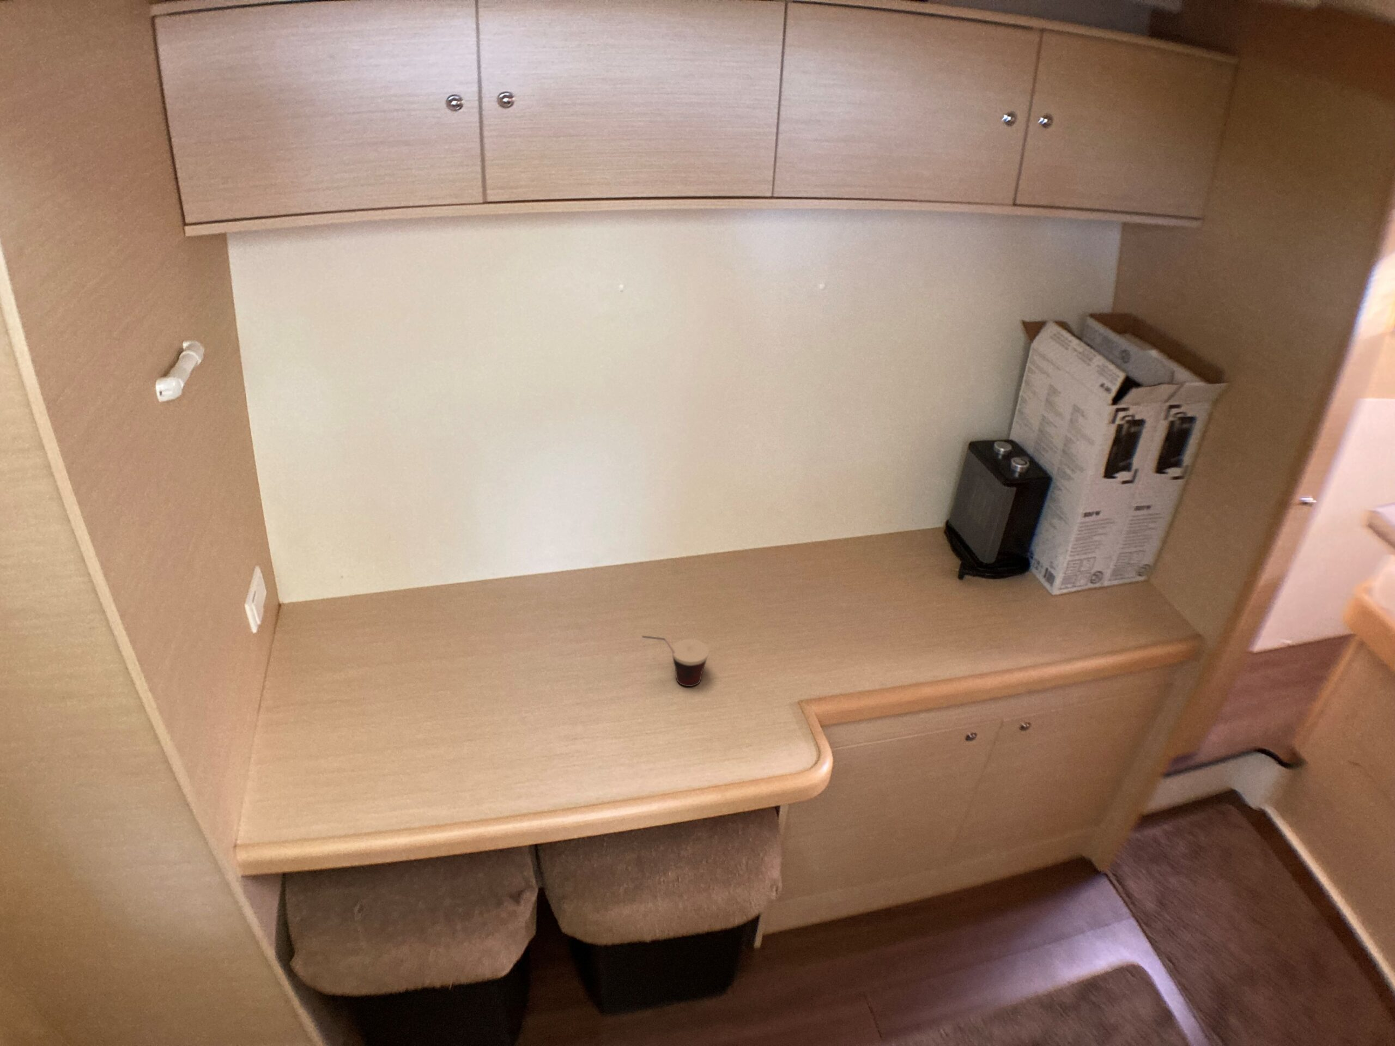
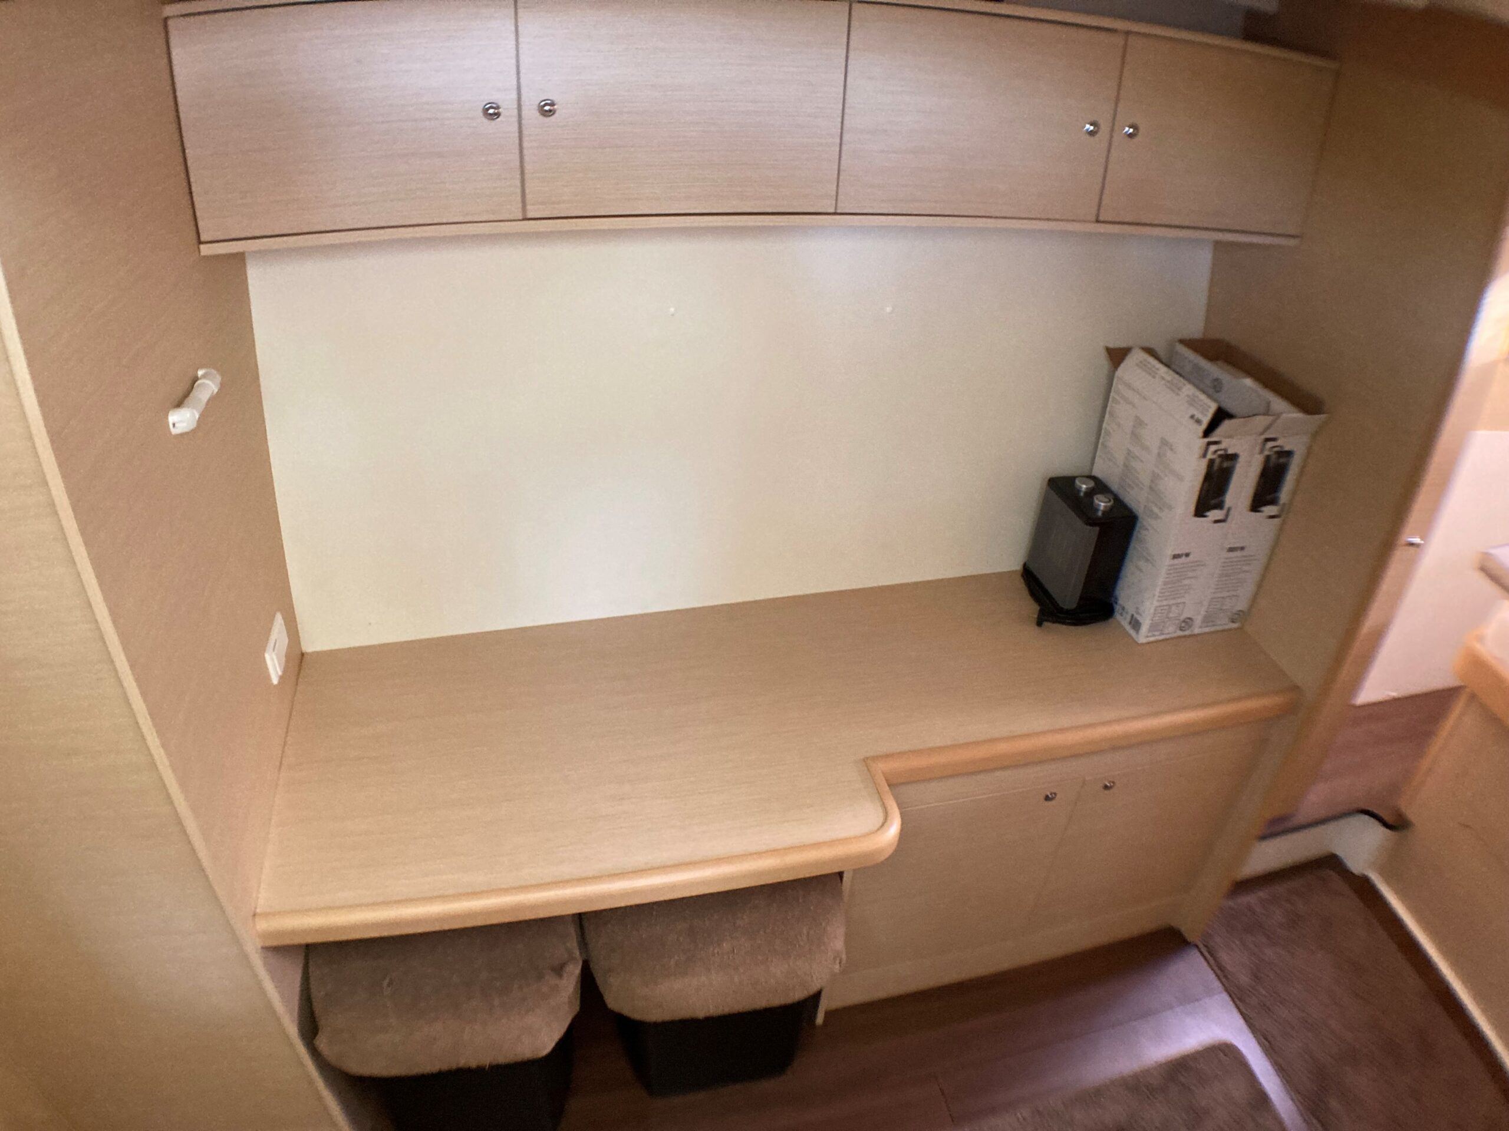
- cup (674, 656)
